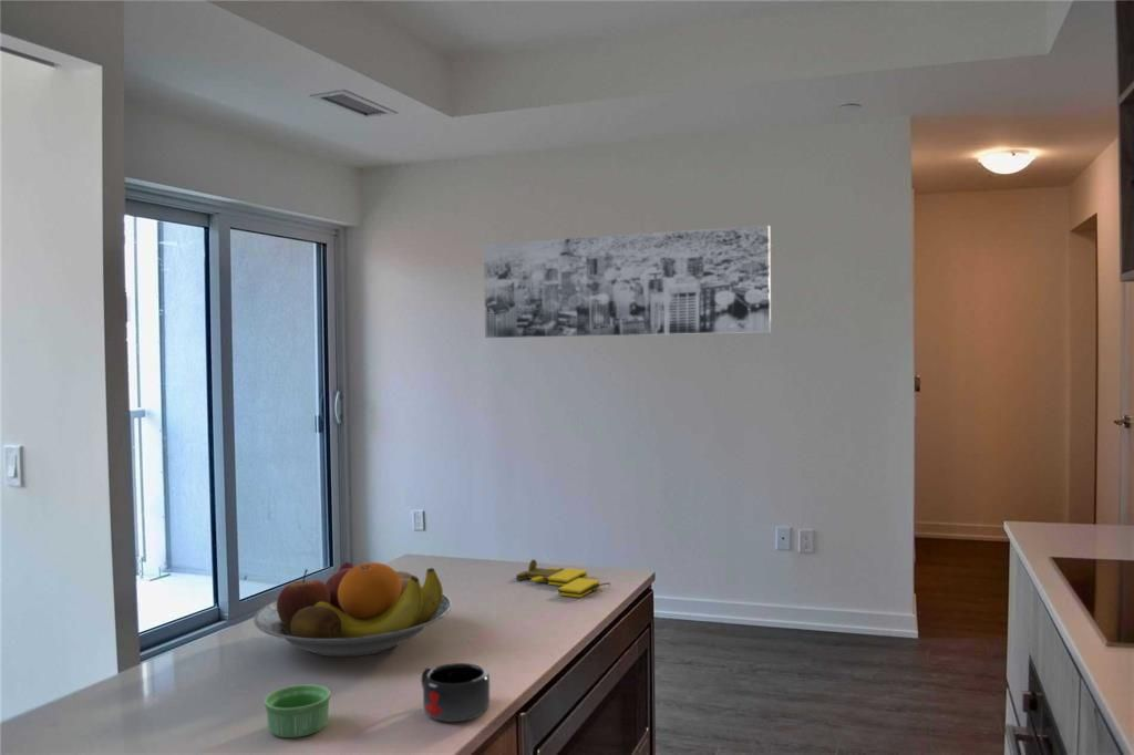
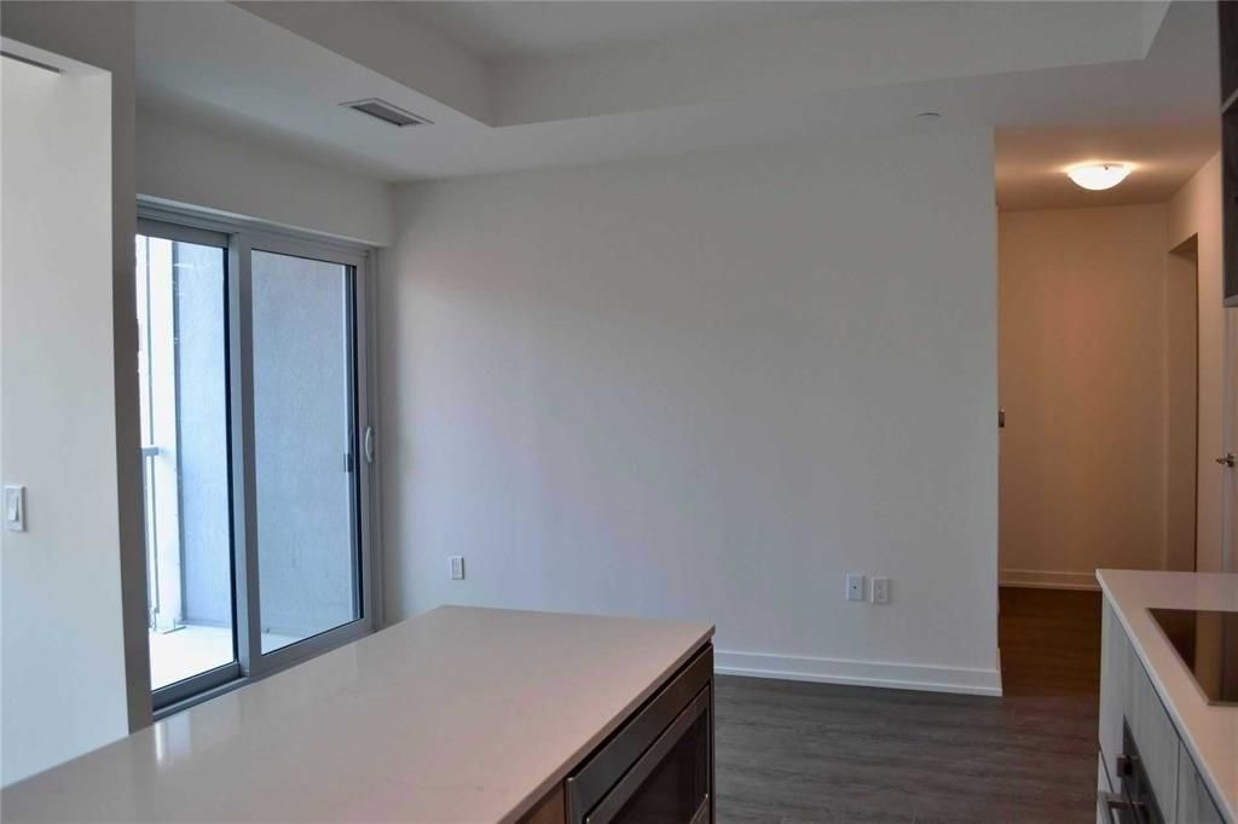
- mug (451, 690)
- fruit bowl (354, 600)
- wall art (619, 285)
- toy figurine (565, 577)
- ramekin (298, 711)
